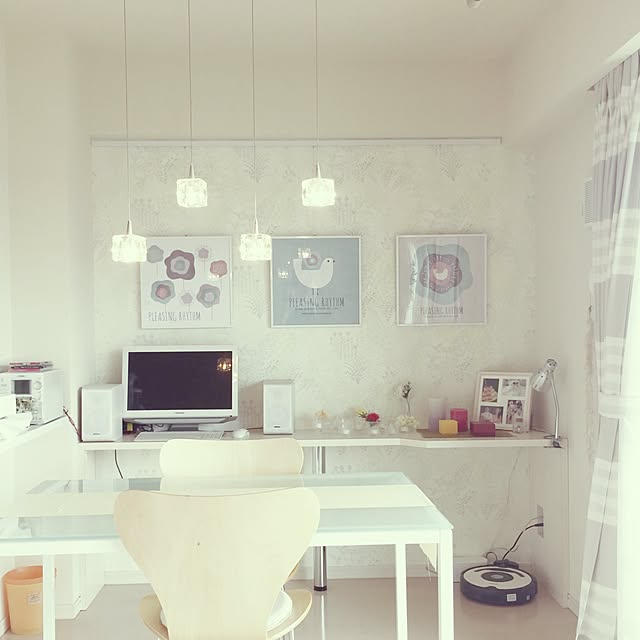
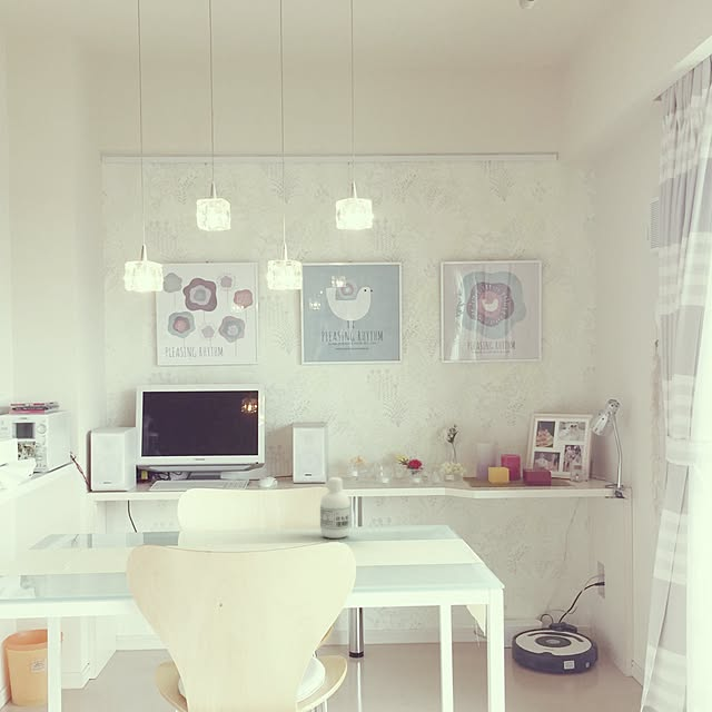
+ bottle (335, 506)
